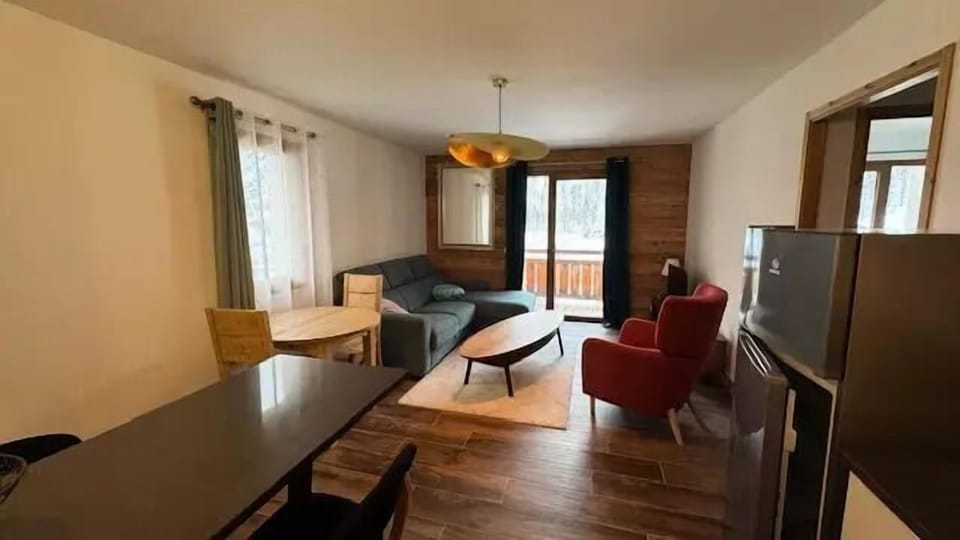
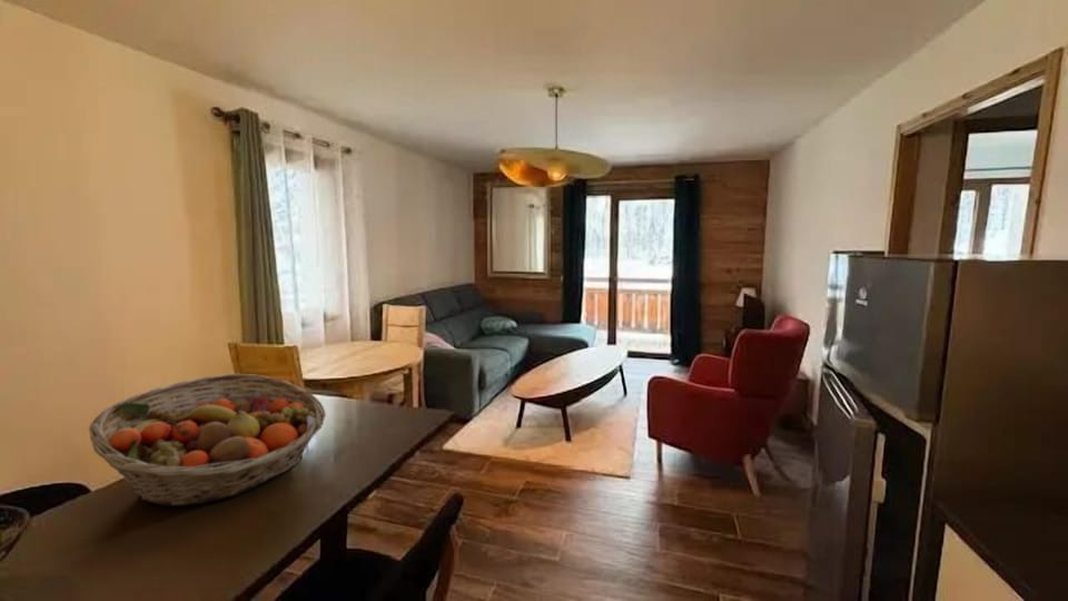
+ fruit basket (222, 431)
